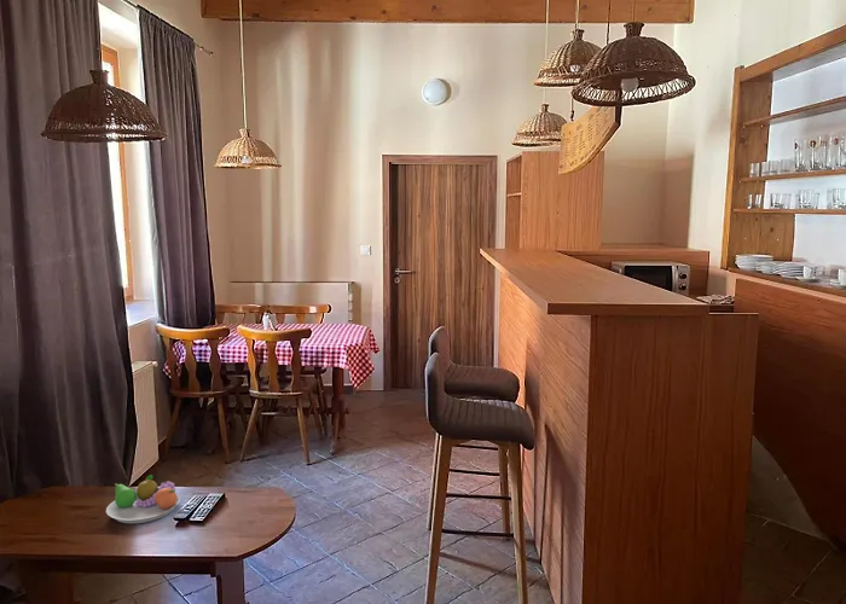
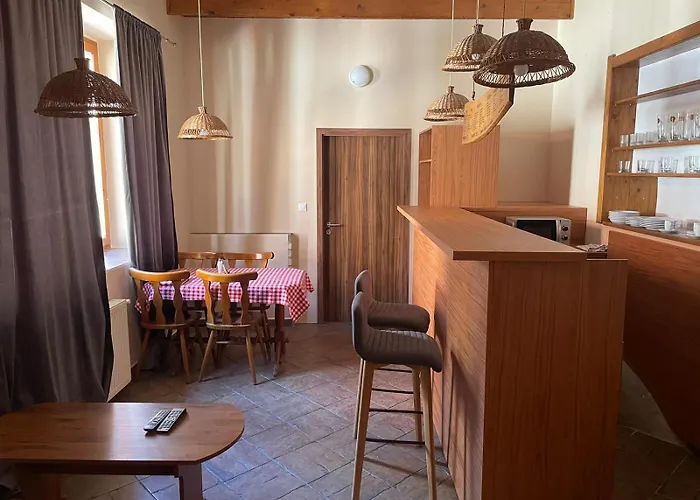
- fruit bowl (141, 496)
